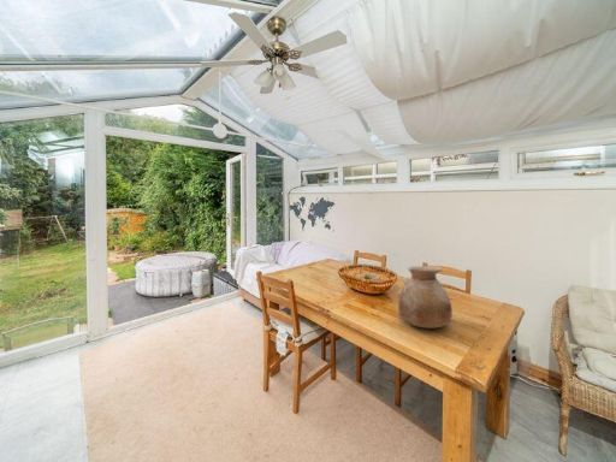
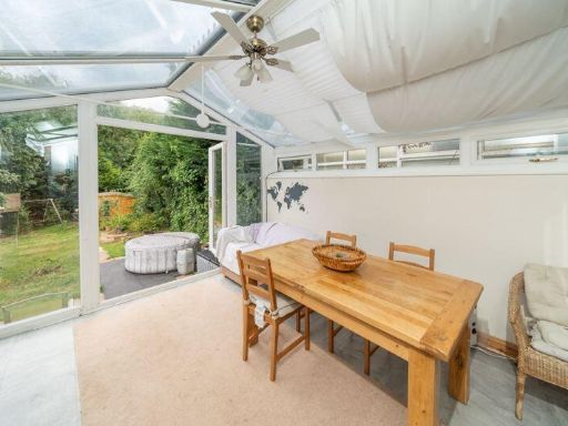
- vase (424, 295)
